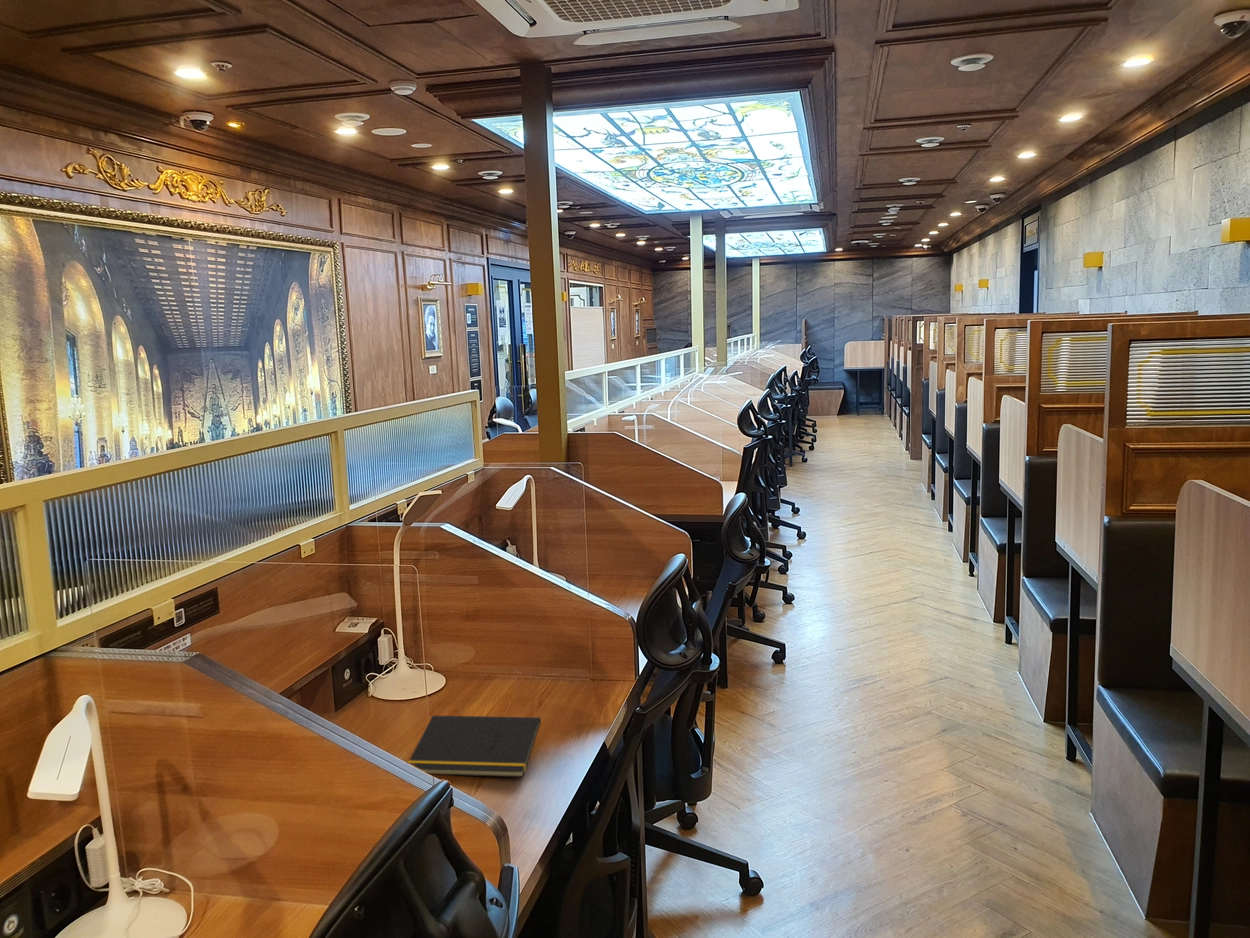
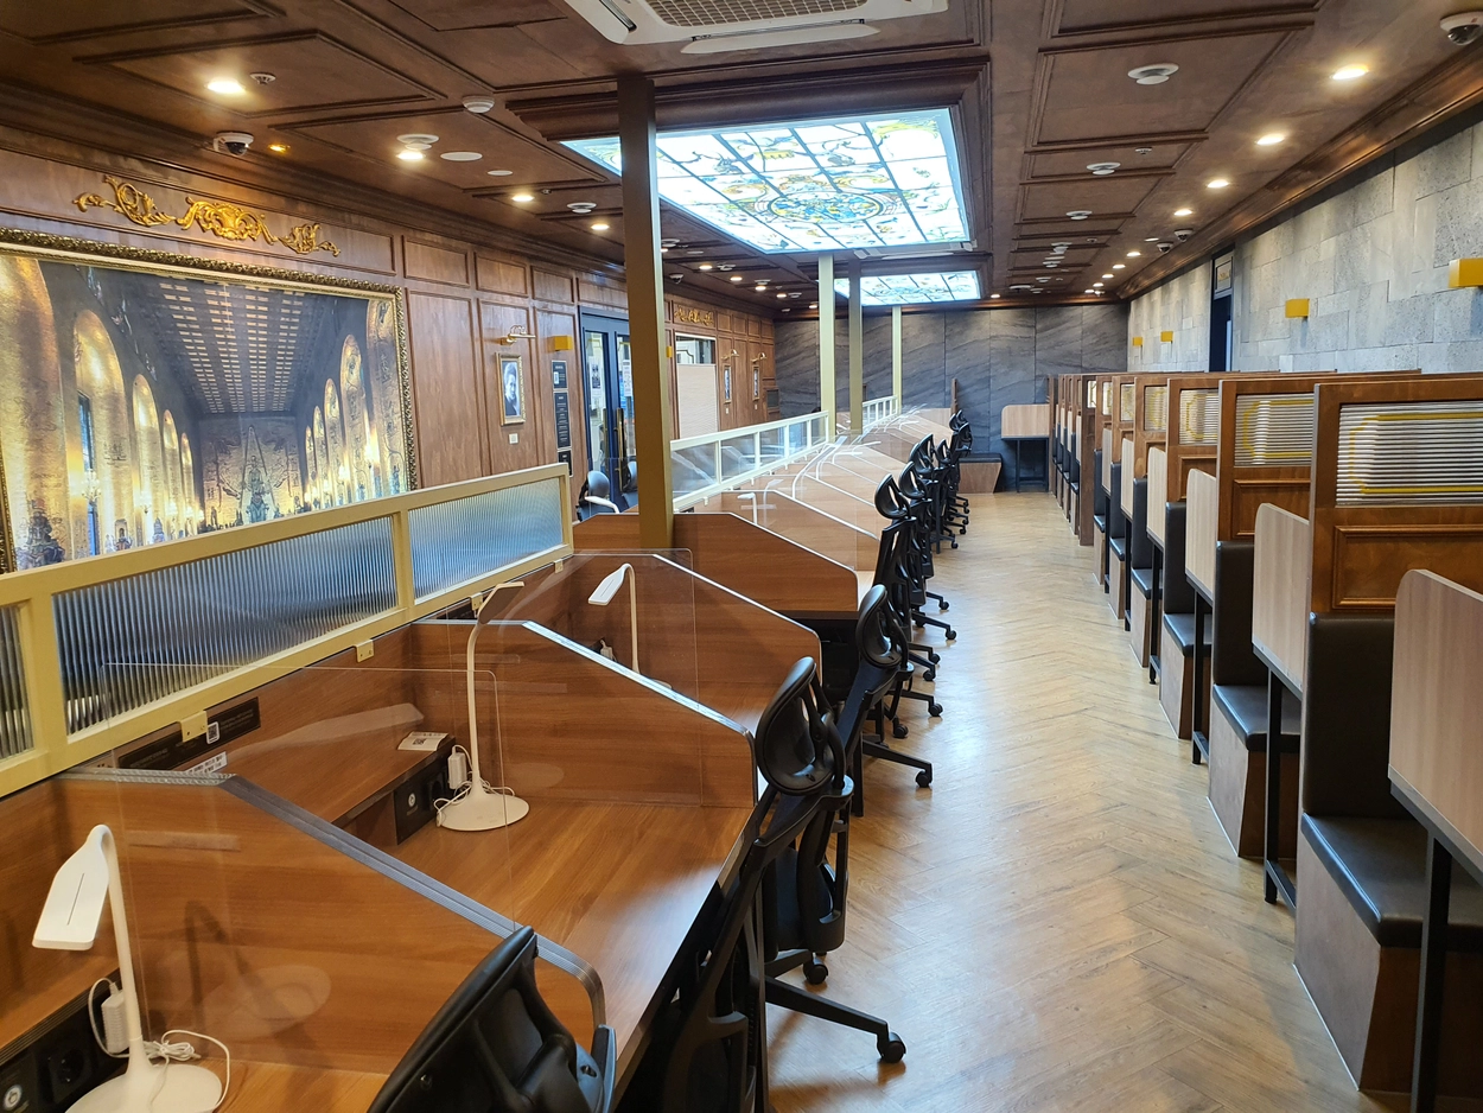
- notepad (475, 744)
